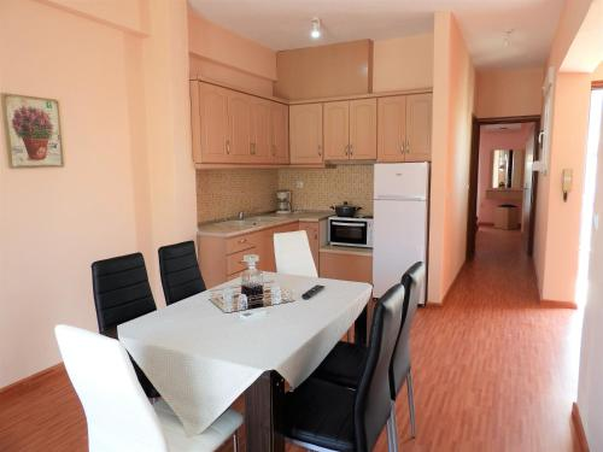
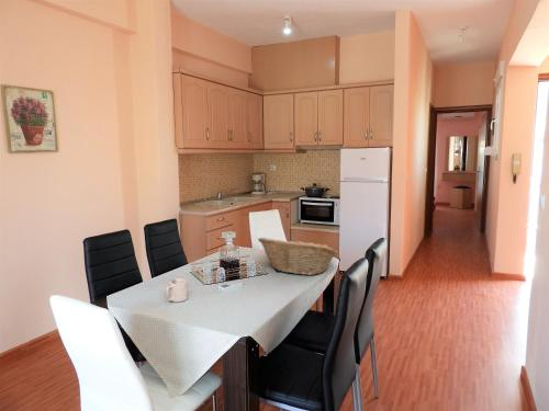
+ mug (176, 290)
+ fruit basket (296, 251)
